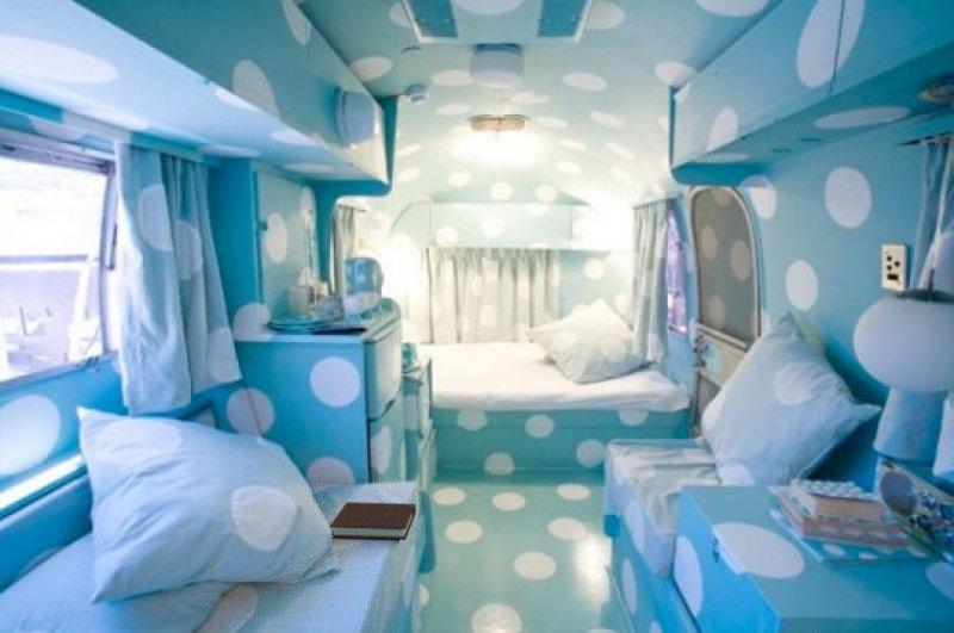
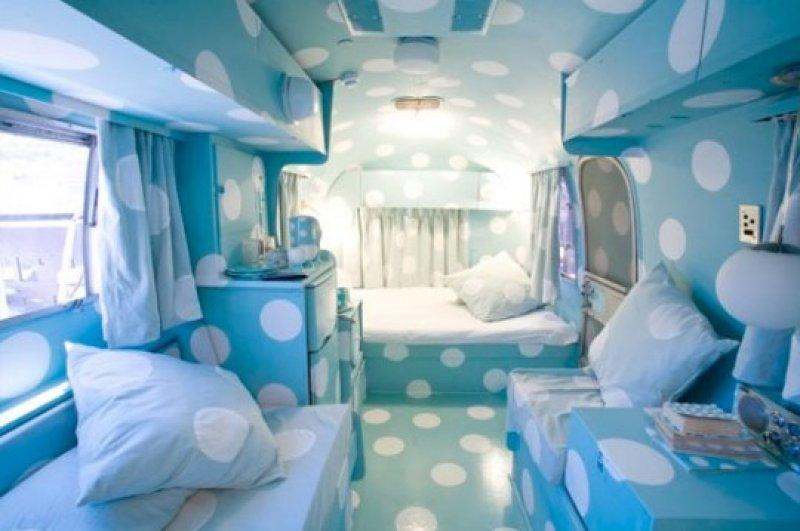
- book (374, 519)
